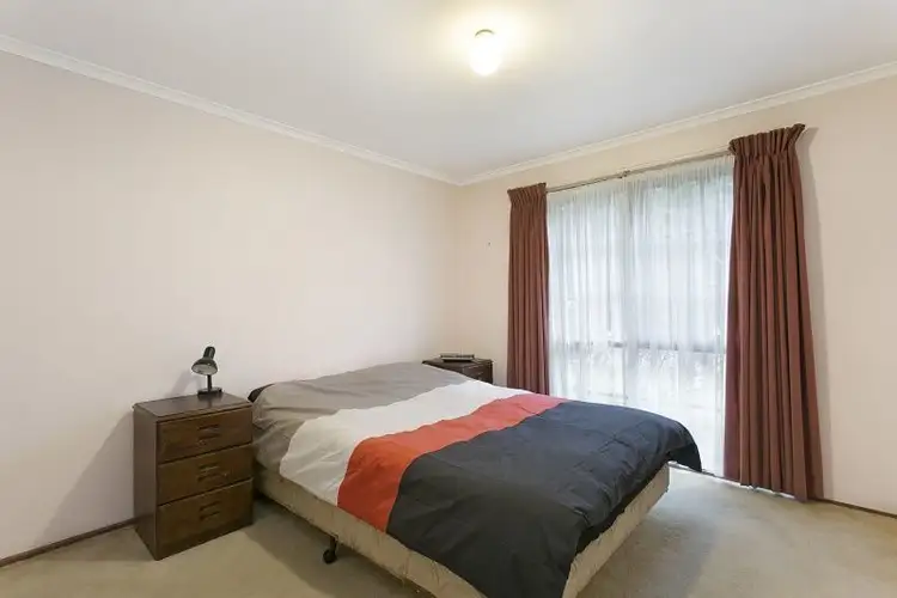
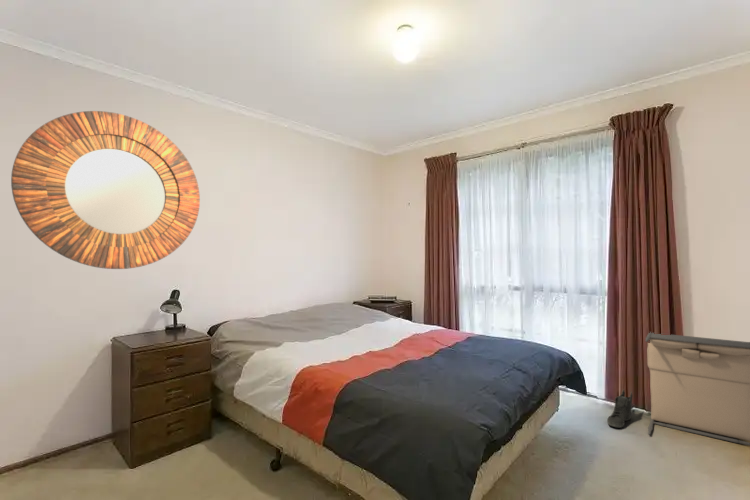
+ home mirror (119, 191)
+ sneaker (619, 407)
+ laundry hamper (700, 389)
